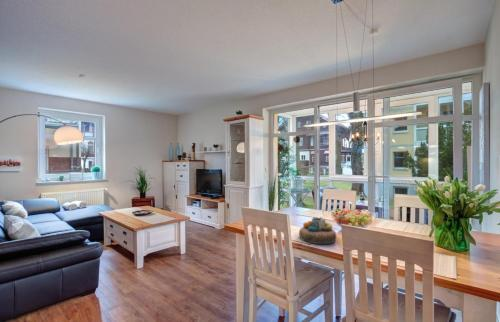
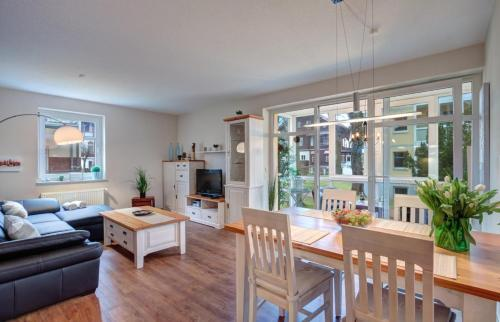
- decorative bowl (317, 227)
